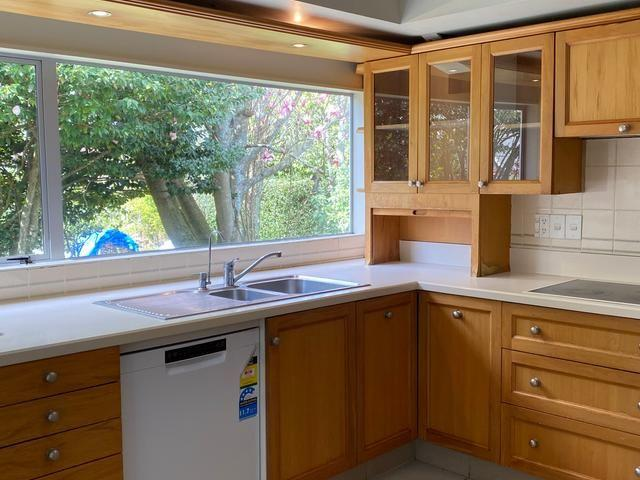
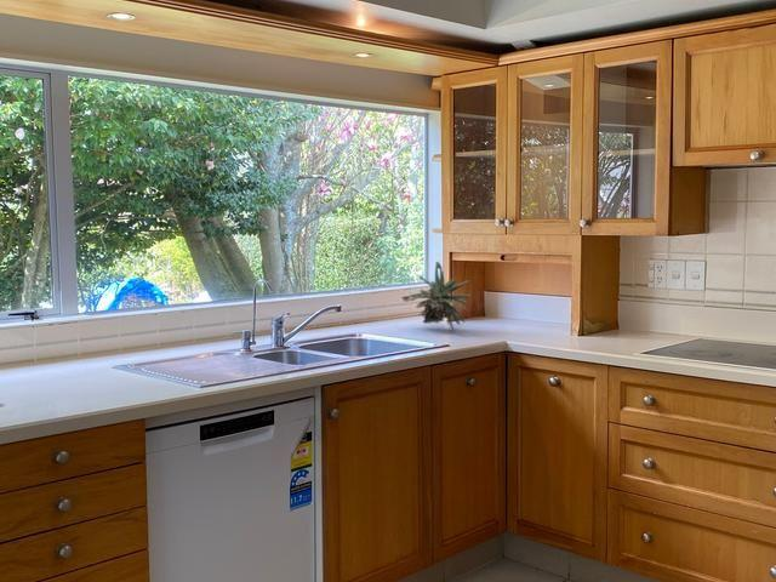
+ plant (441, 296)
